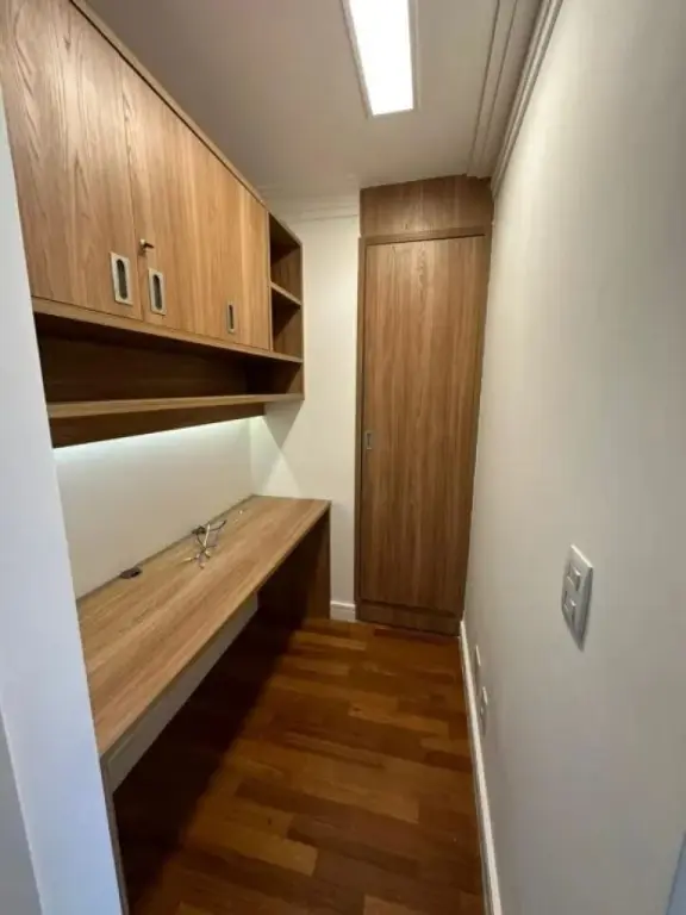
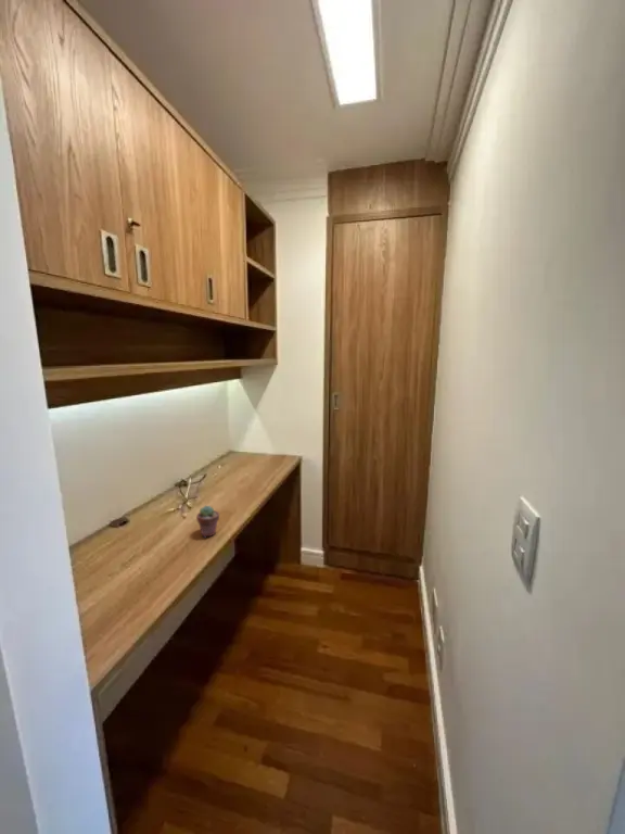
+ potted succulent (207, 519)
